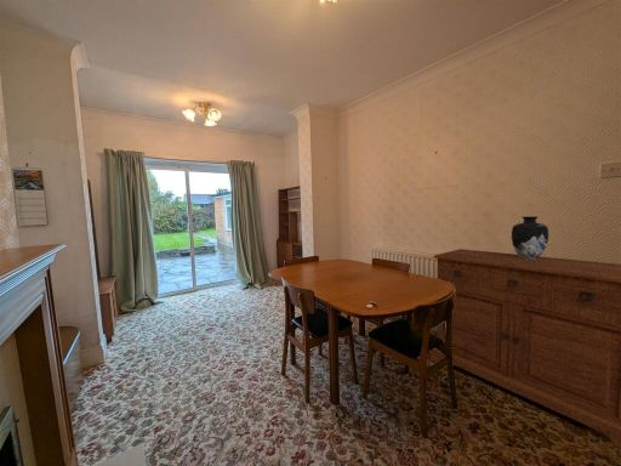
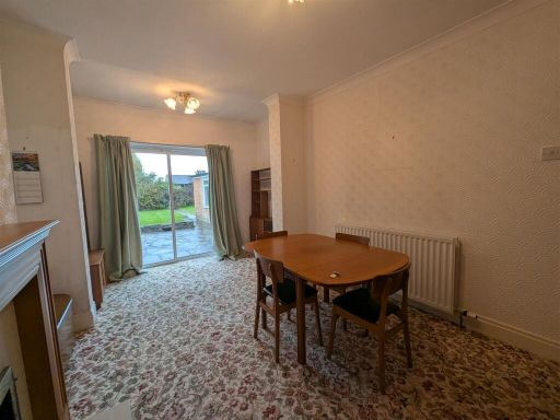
- sideboard (520, 320)
- vase (529, 237)
